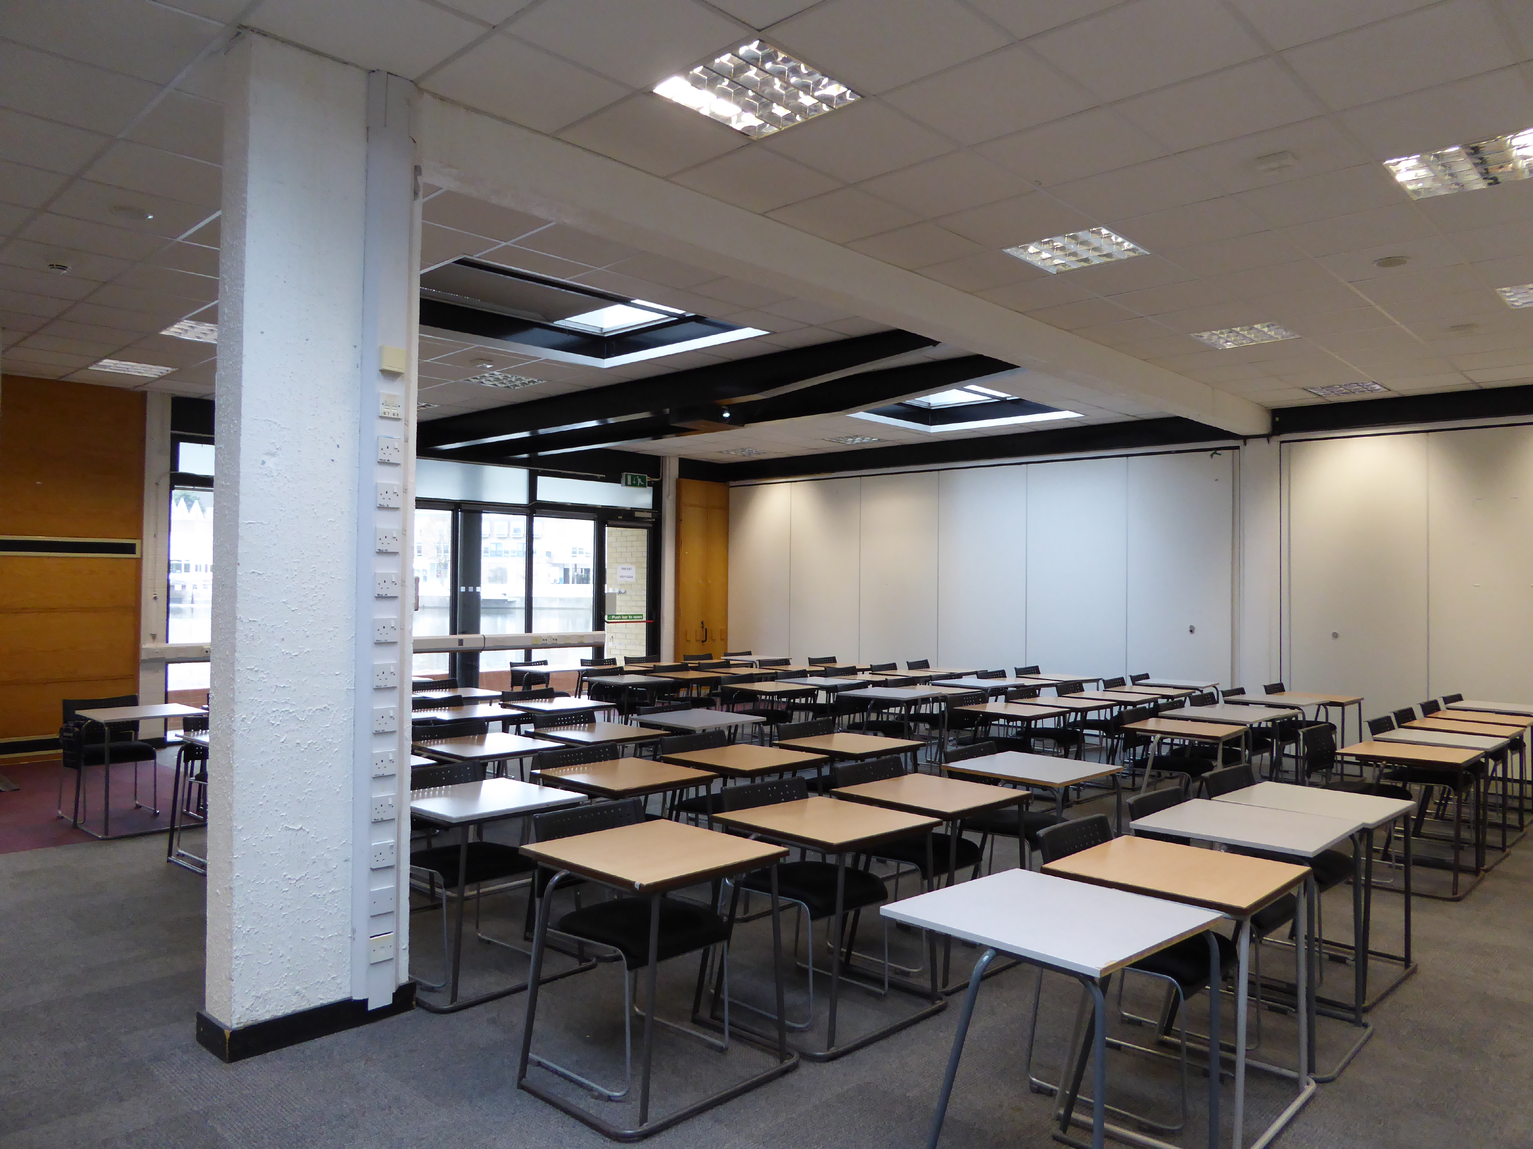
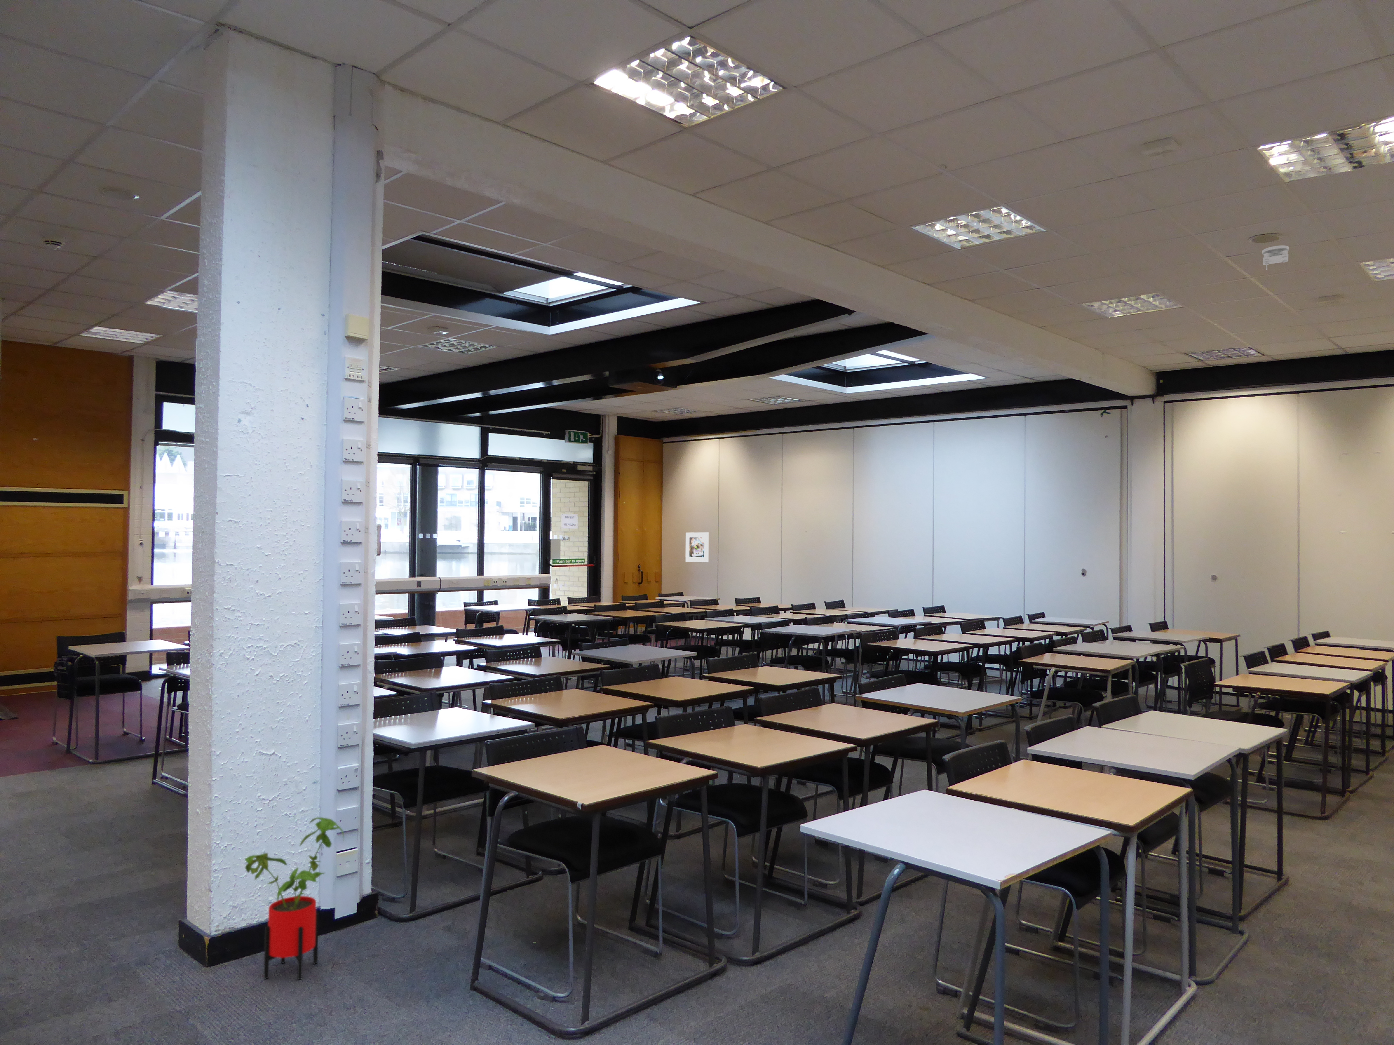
+ house plant (300, 895)
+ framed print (697, 547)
+ smoke detector (1275, 259)
